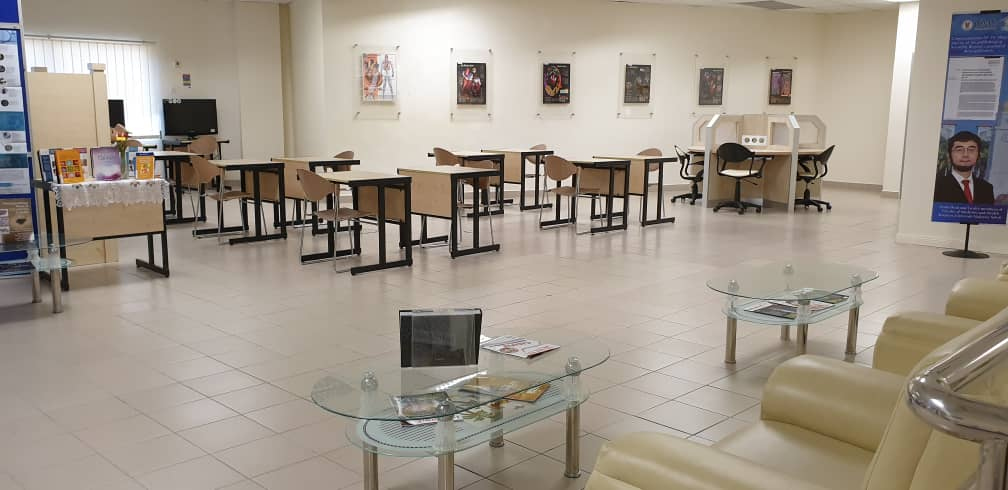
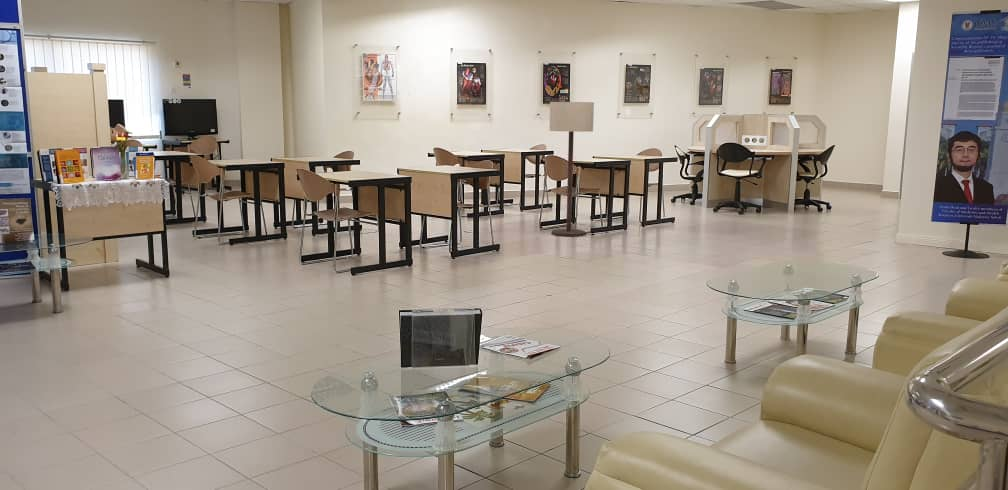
+ floor lamp (570, 168)
